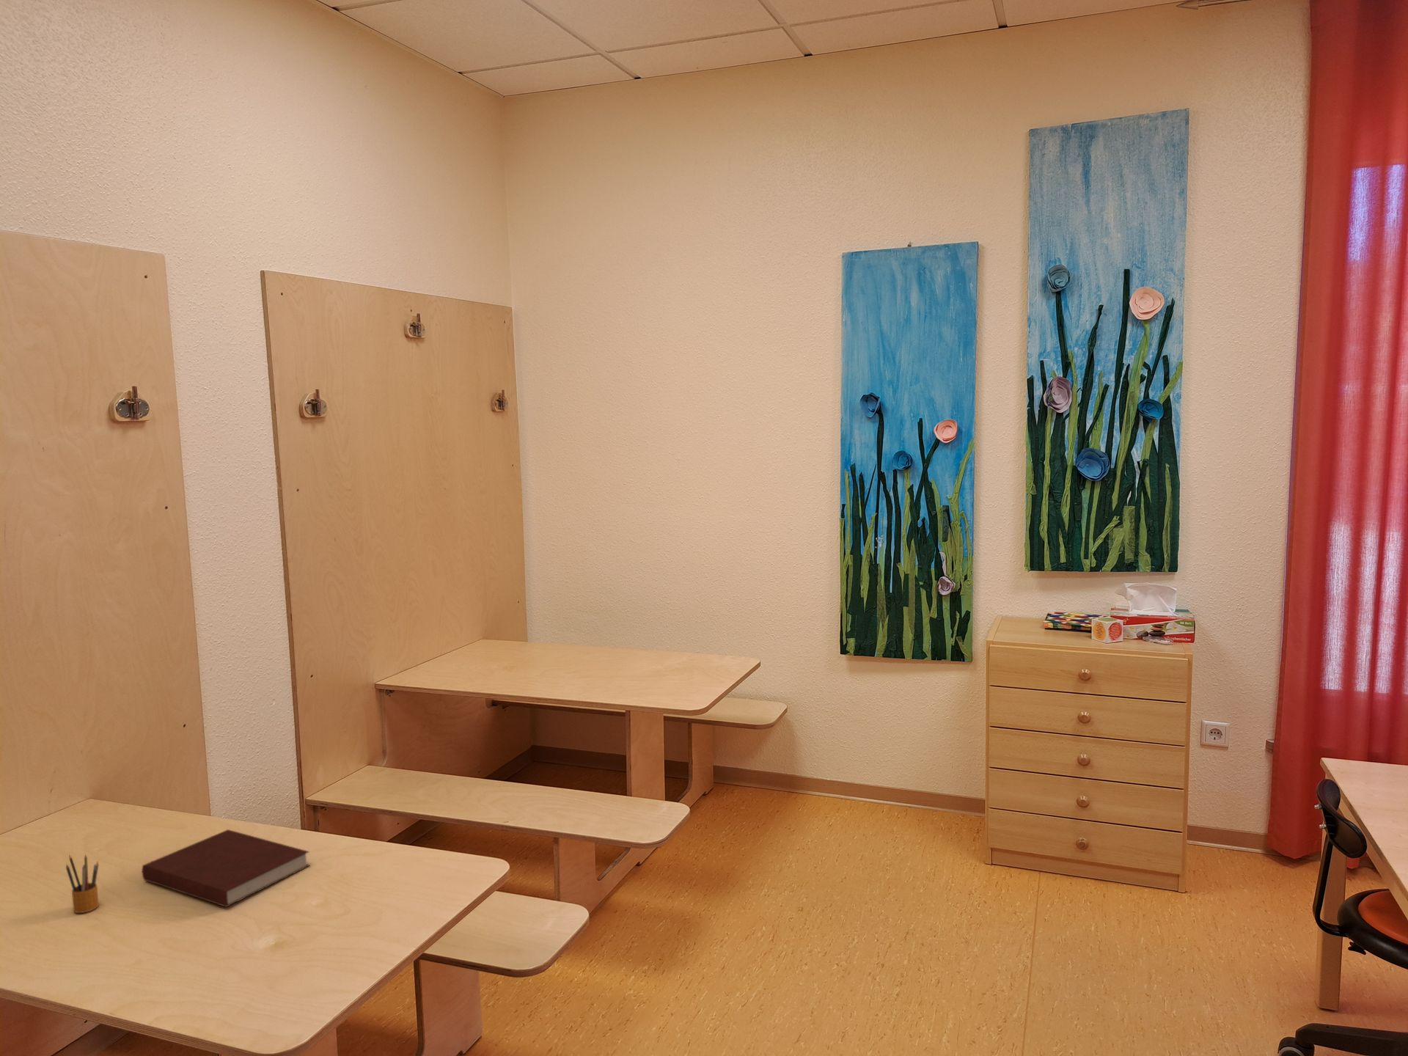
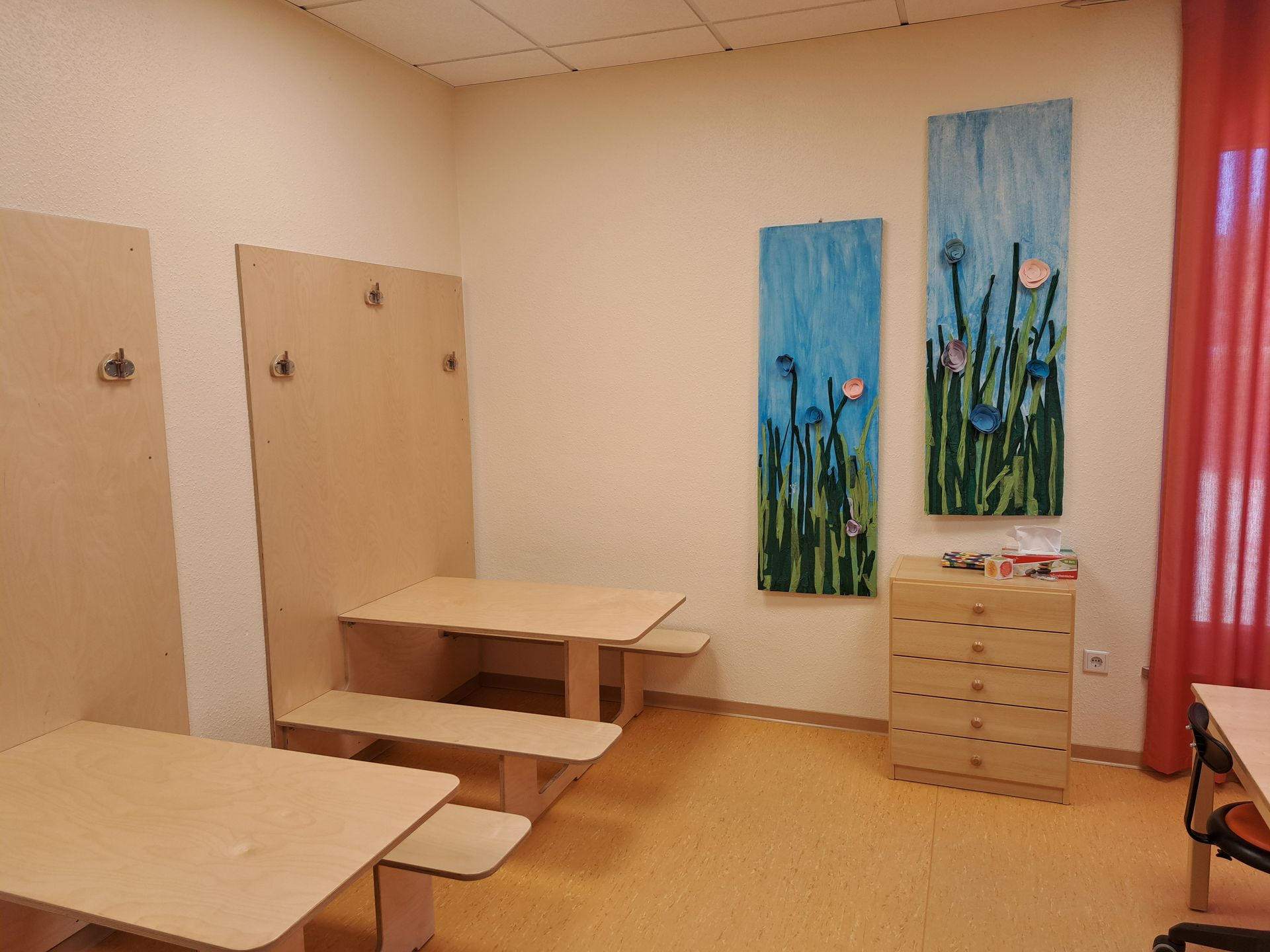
- pencil box (82, 882)
- notebook (226, 865)
